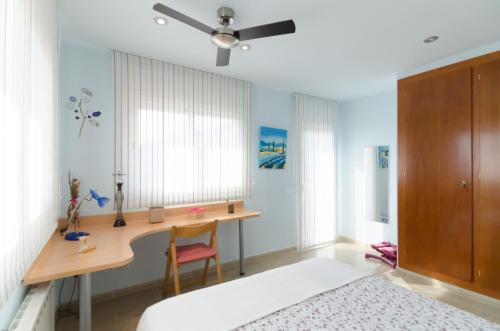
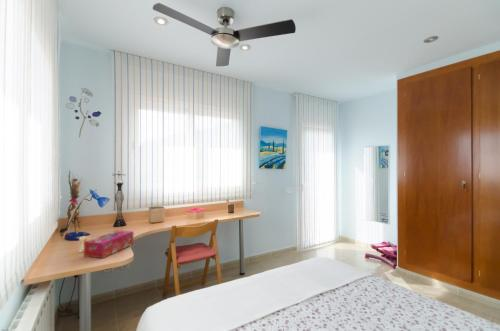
+ tissue box (110, 243)
